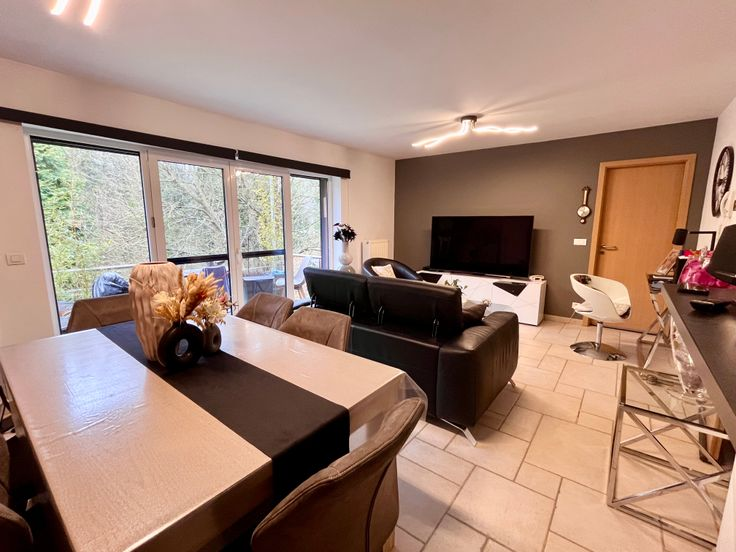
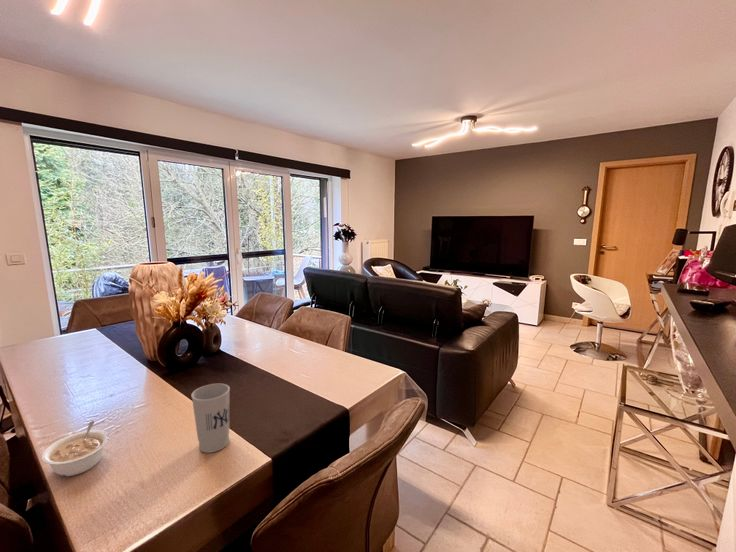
+ legume (76, 452)
+ cup (212, 417)
